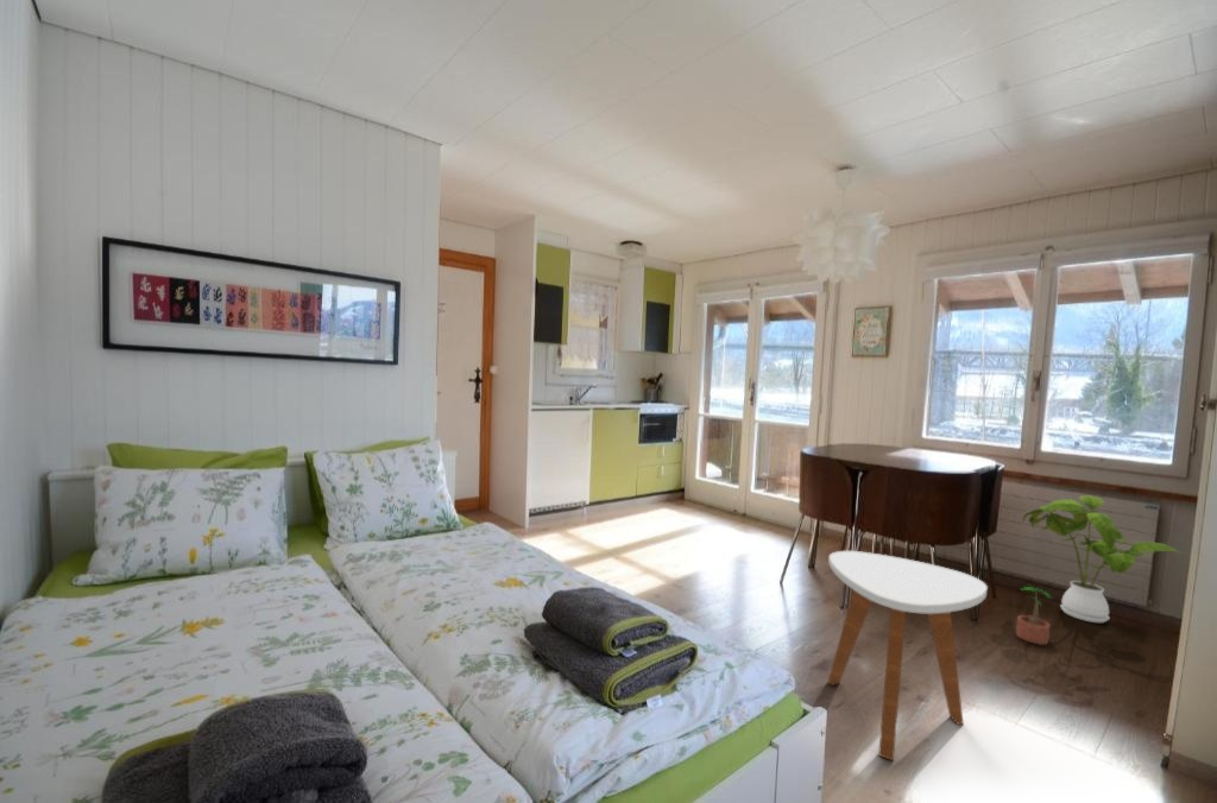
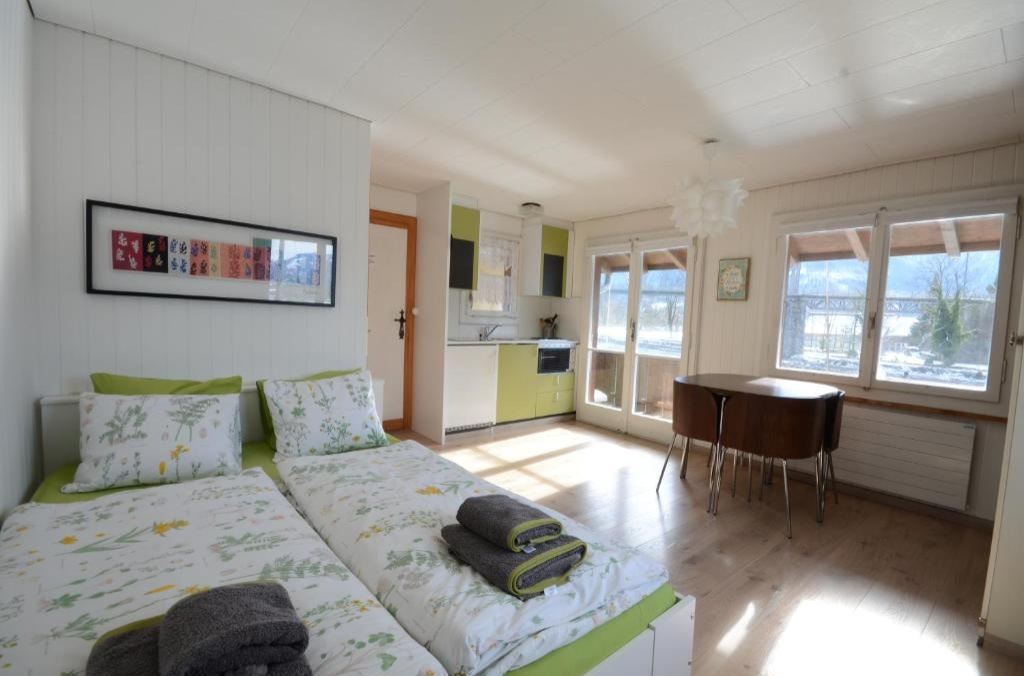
- side table (902, 649)
- house plant (1087, 559)
- potted plant (1034, 613)
